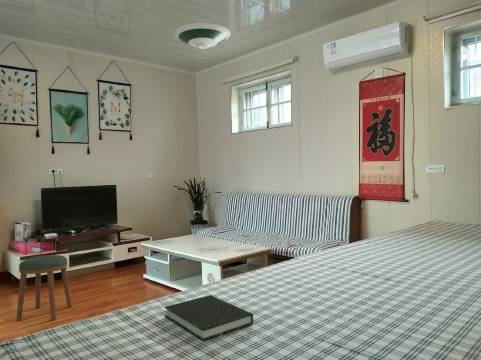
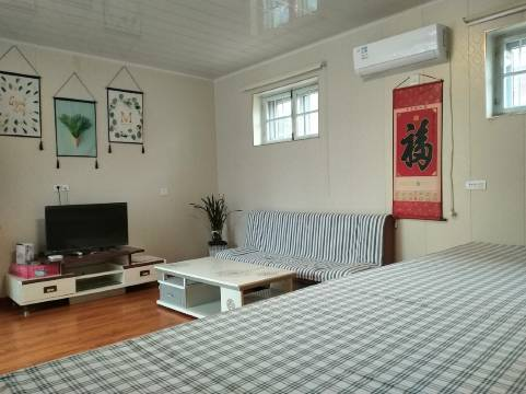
- stool (48, 285)
- book (207, 315)
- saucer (202, 40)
